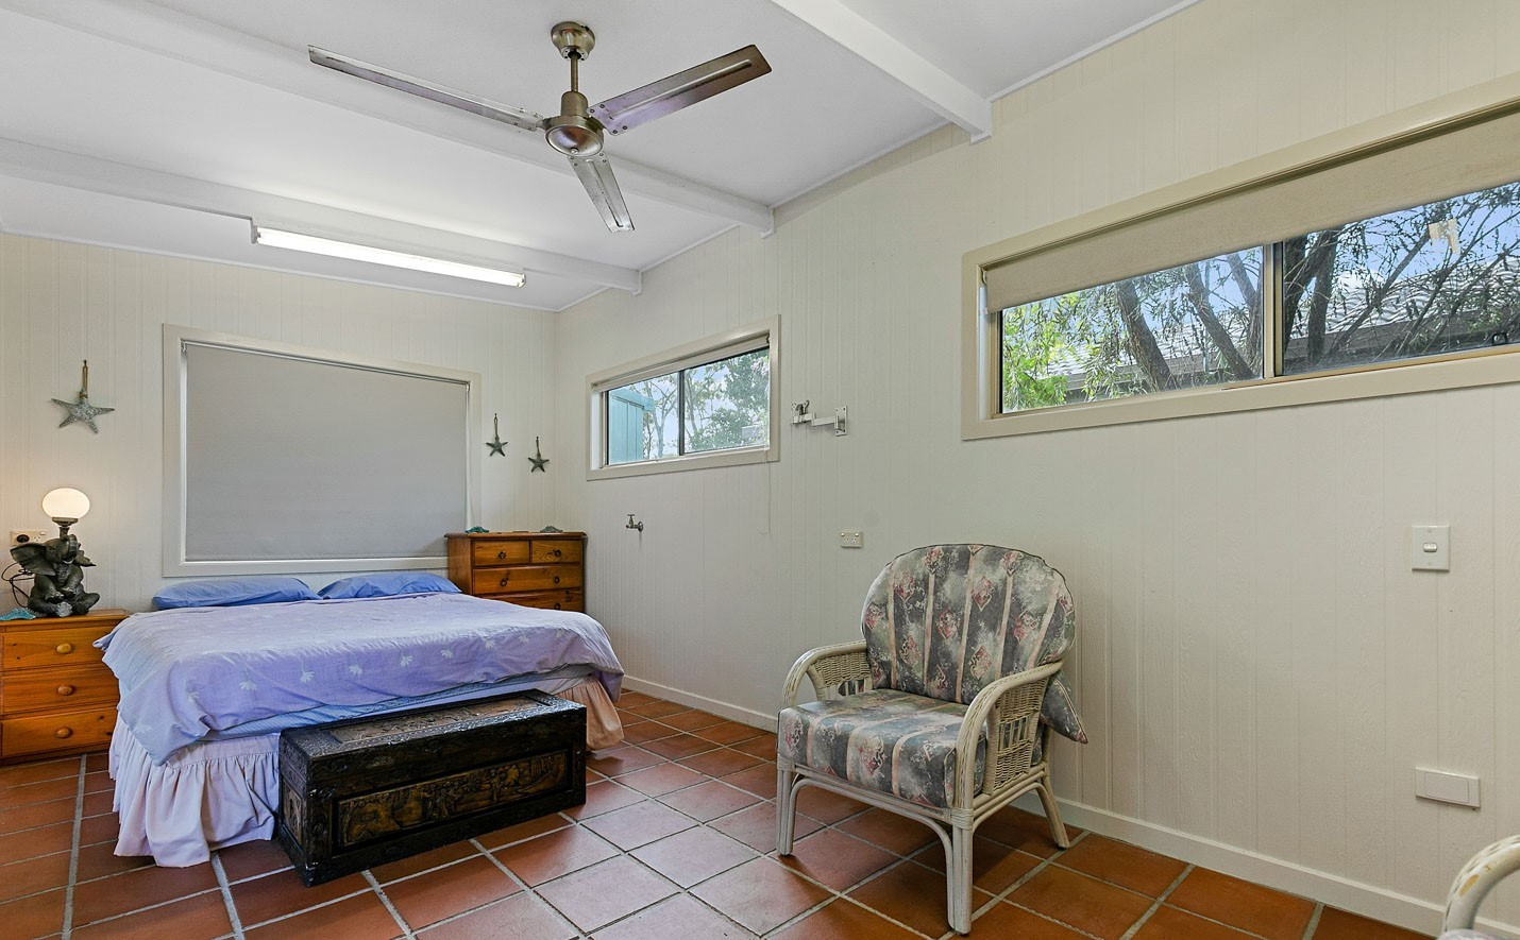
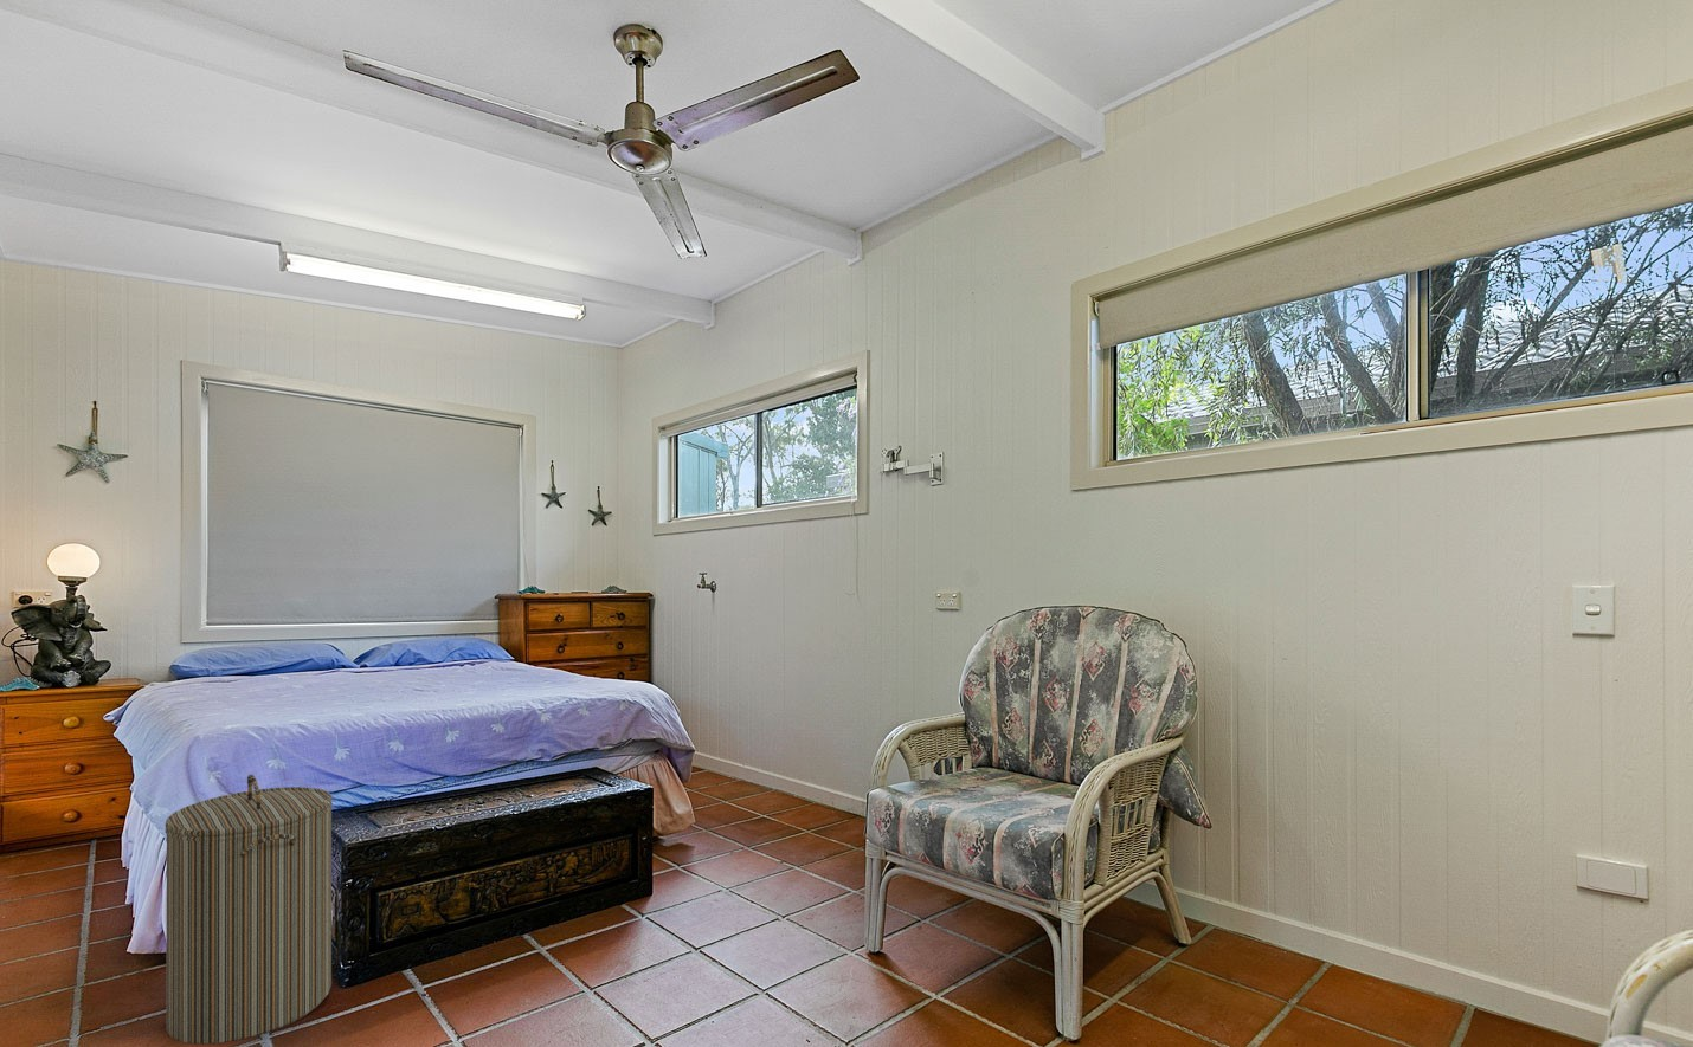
+ laundry hamper (253, 891)
